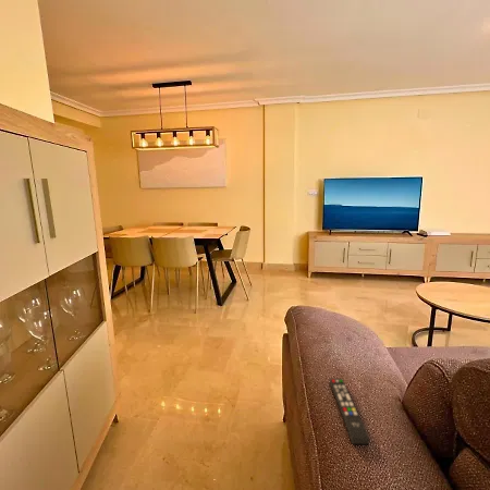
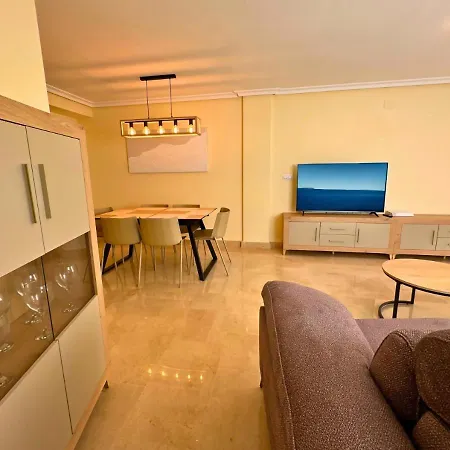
- remote control (346, 406)
